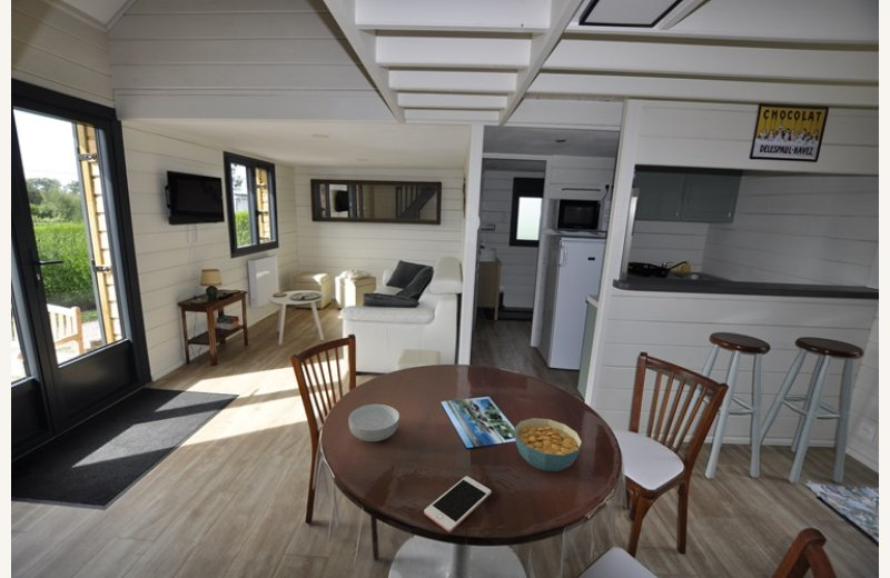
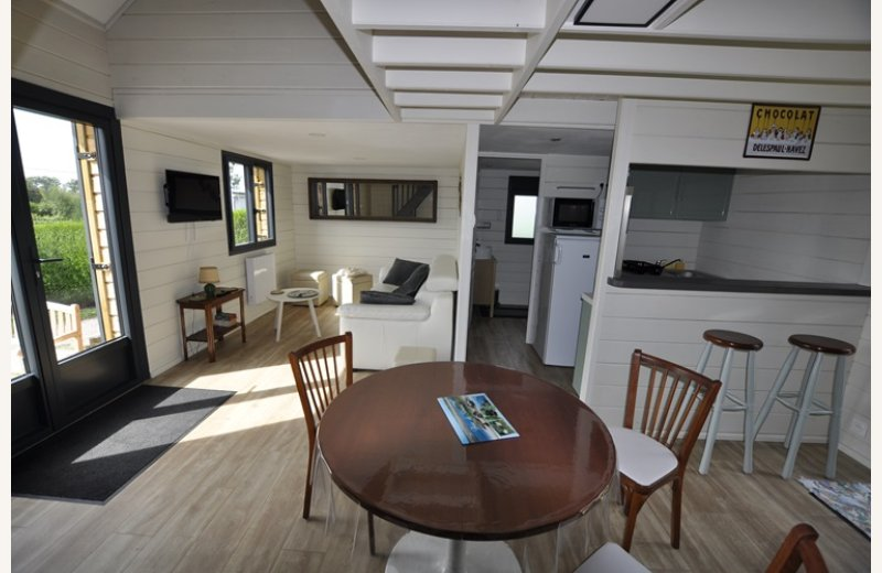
- cell phone (458, 501)
- cereal bowl (545, 449)
- cereal bowl (374, 425)
